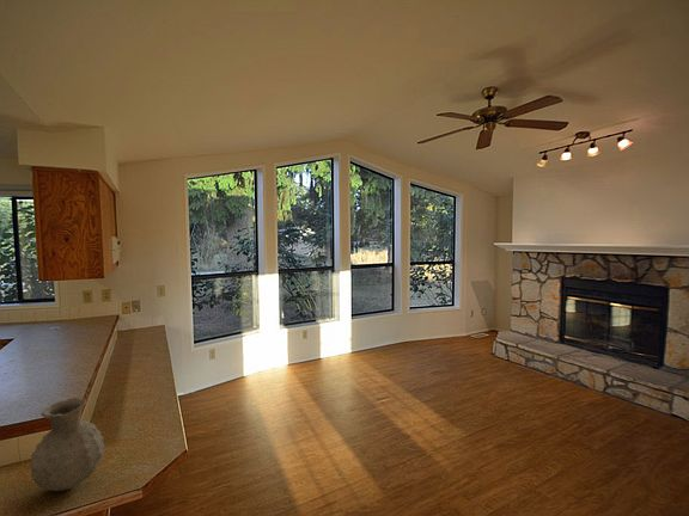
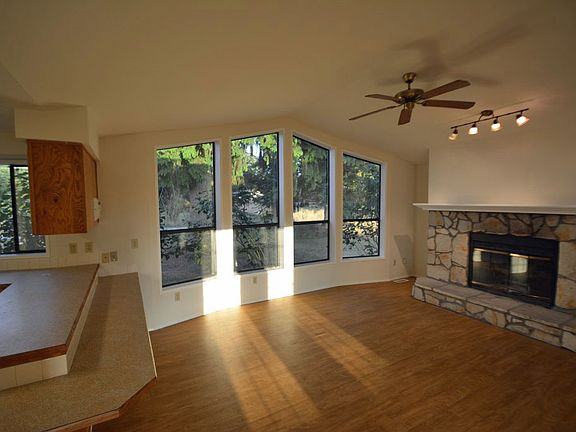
- vase (67, 443)
